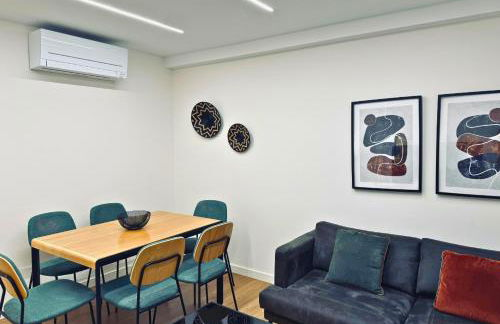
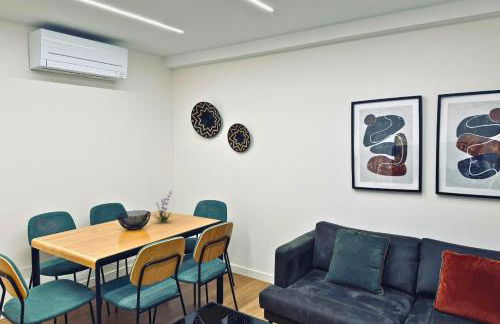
+ plant (163, 207)
